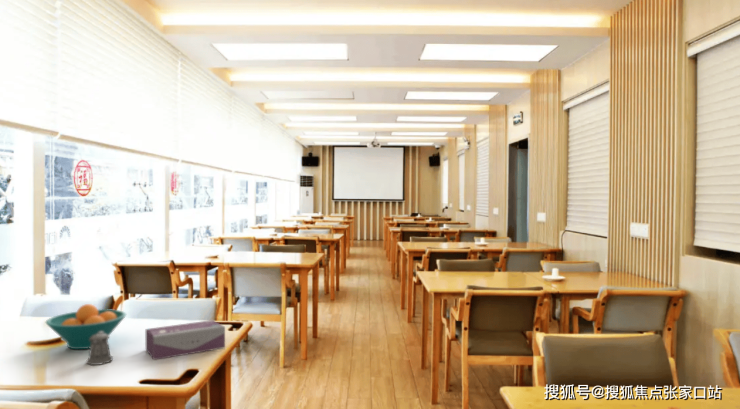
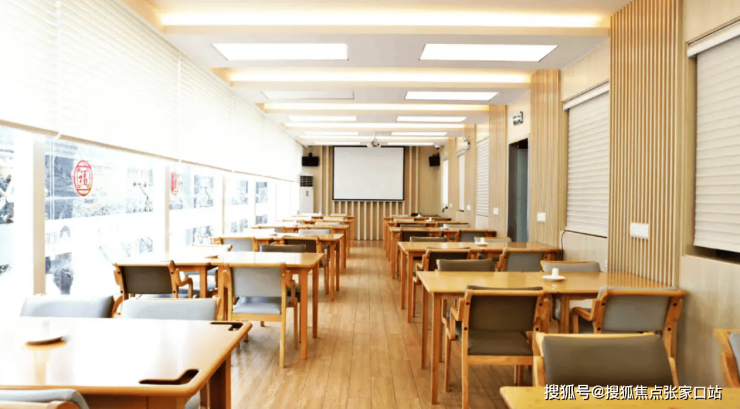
- fruit bowl (87, 324)
- pepper shaker (98, 347)
- tissue box (185, 337)
